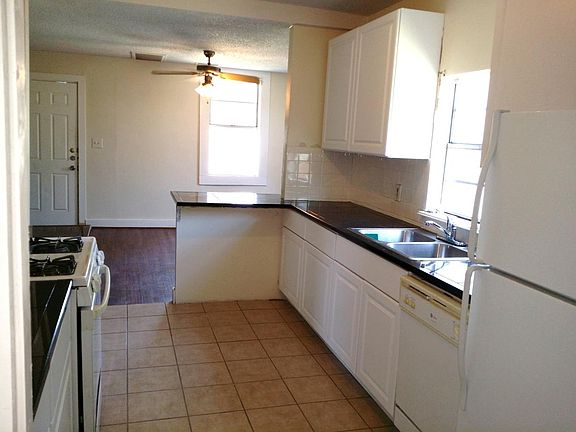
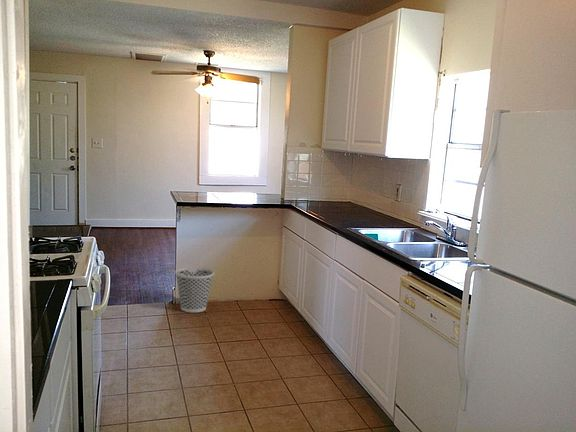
+ wastebasket (194, 290)
